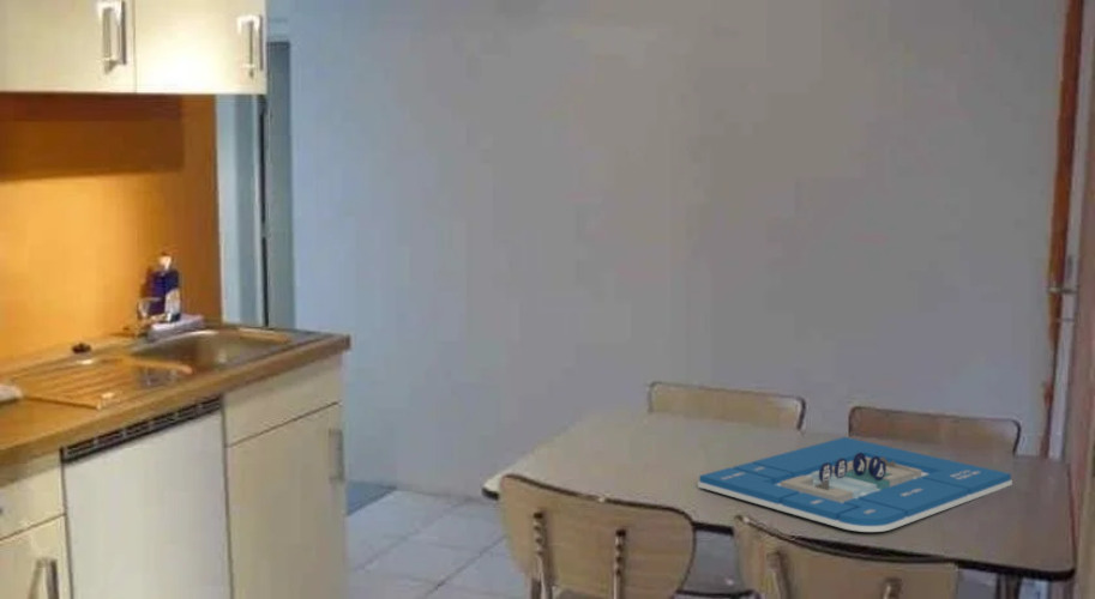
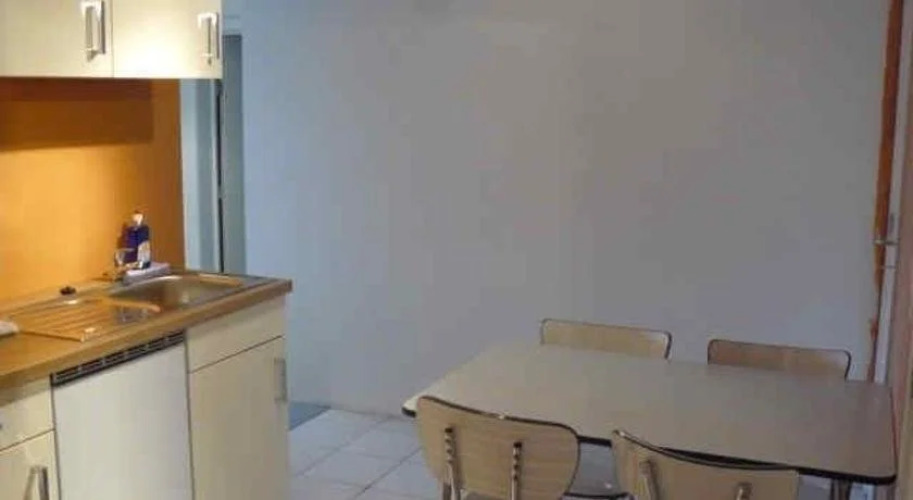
- architectural model (856, 470)
